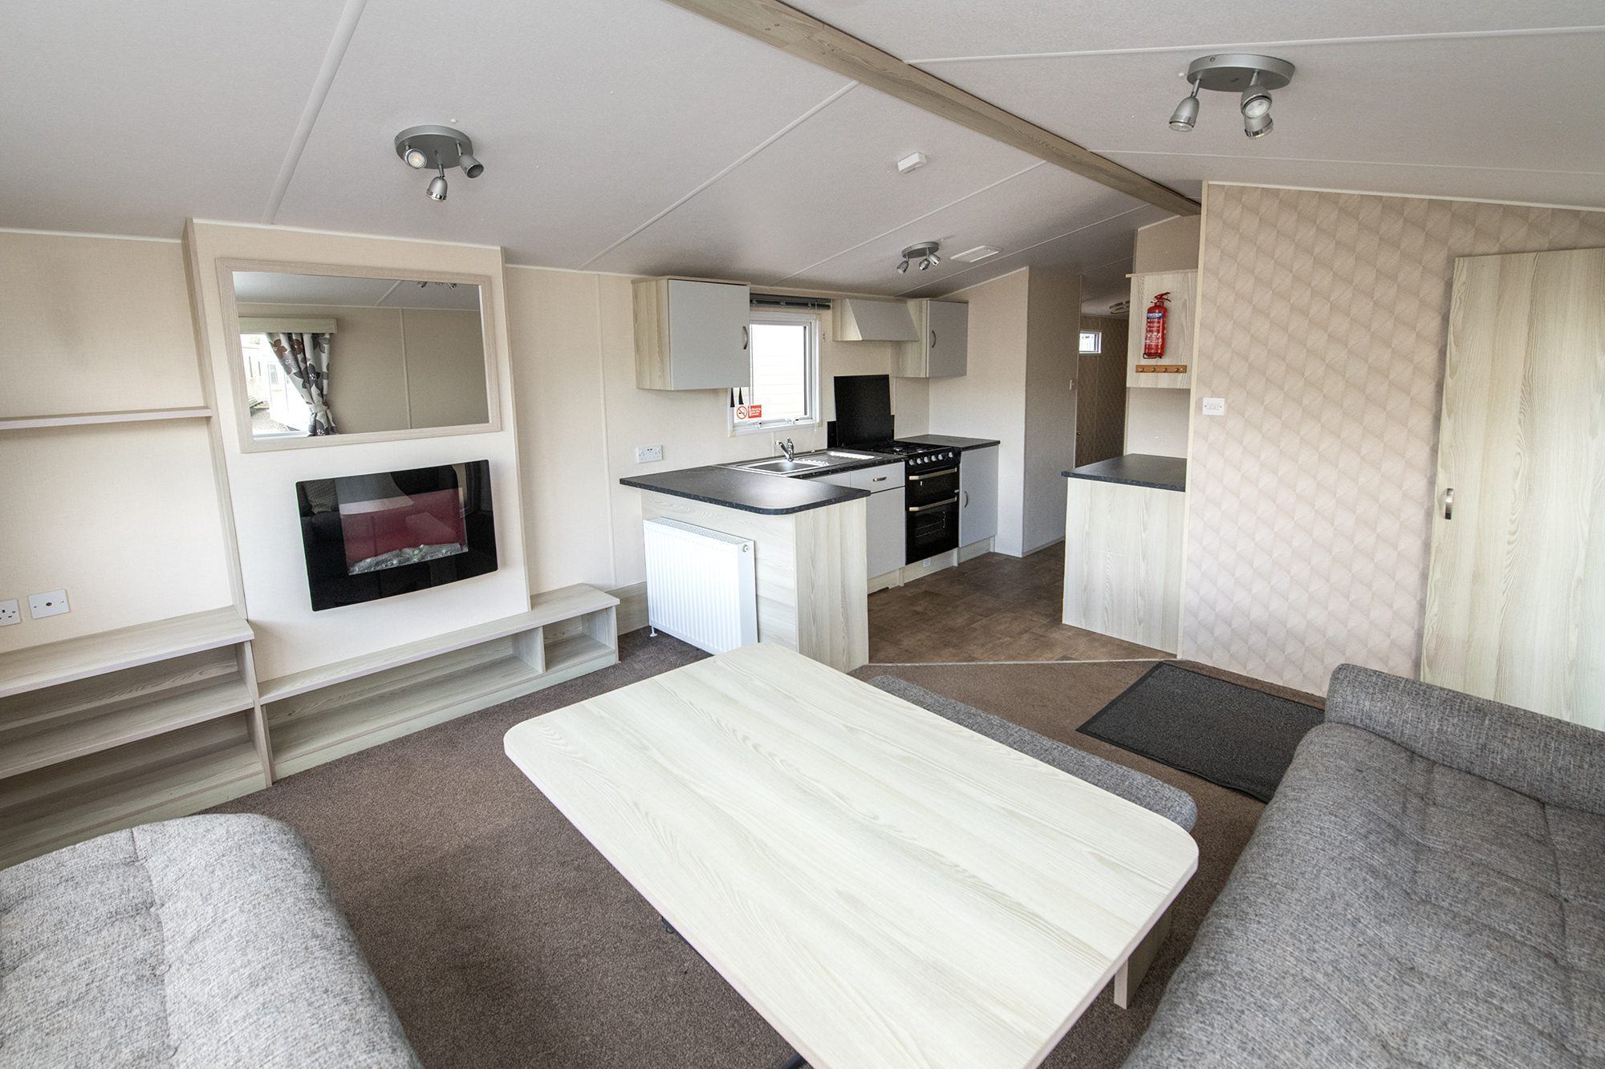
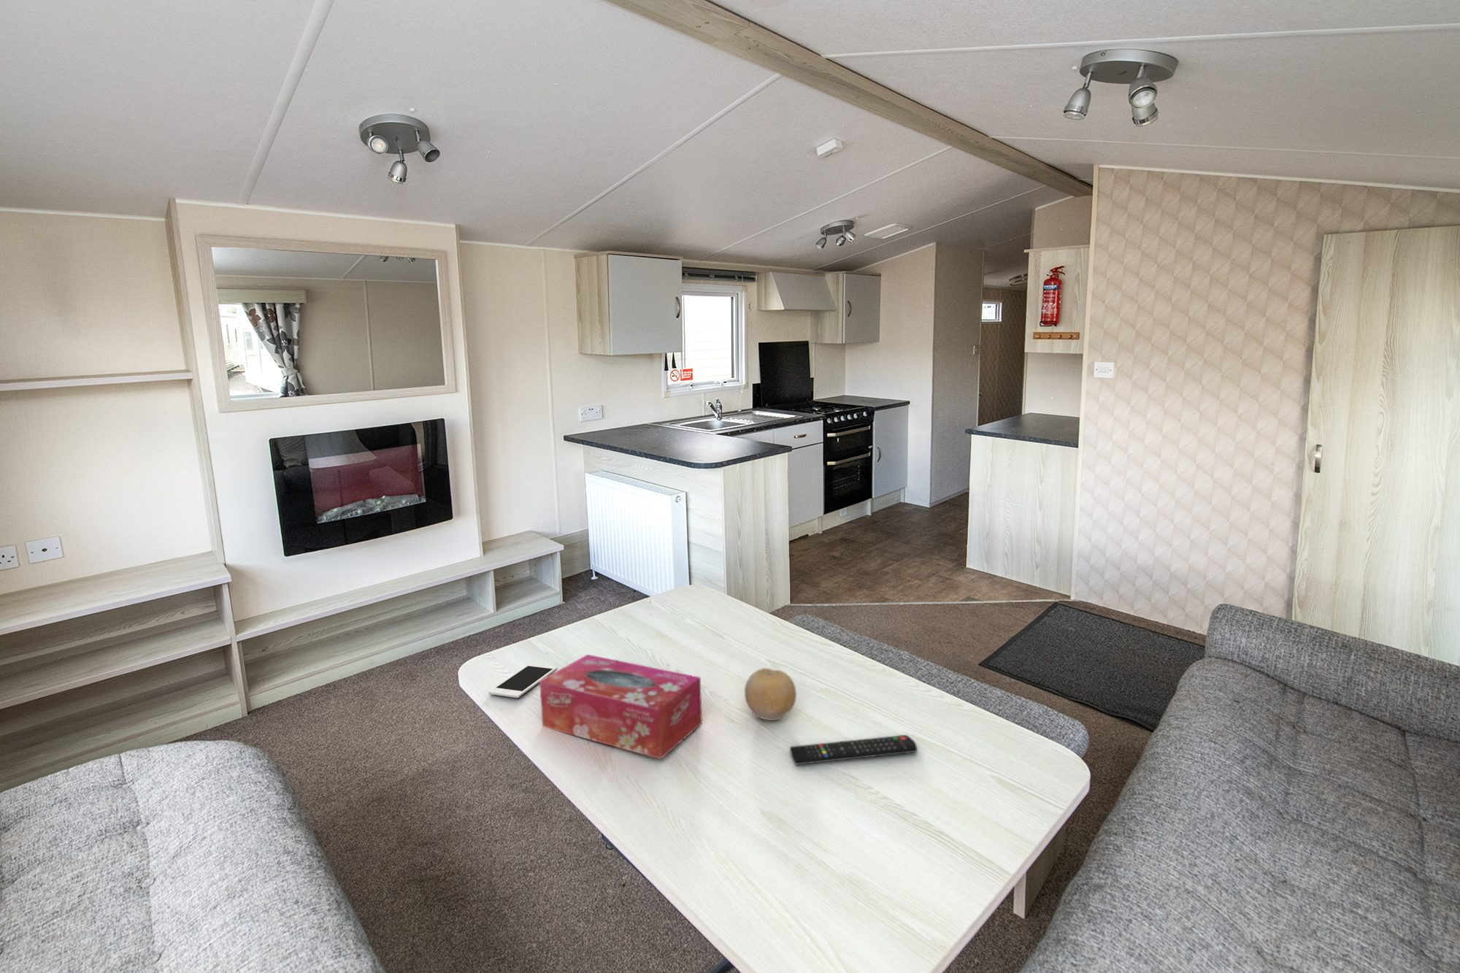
+ cell phone (524, 680)
+ tissue box (621, 703)
+ remote control (854, 750)
+ fruit (770, 694)
